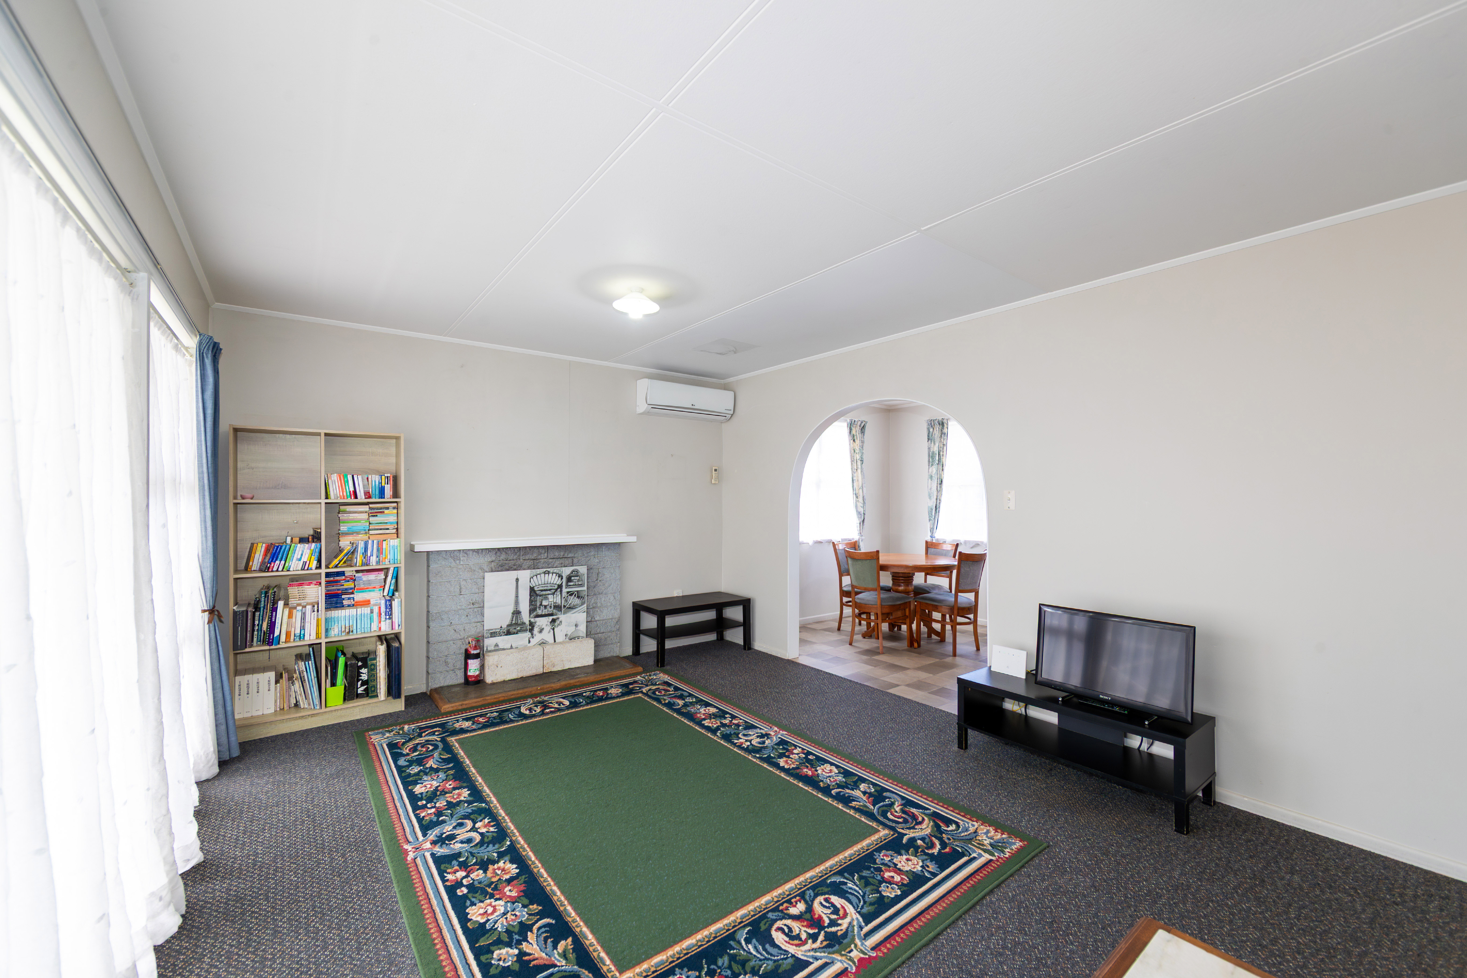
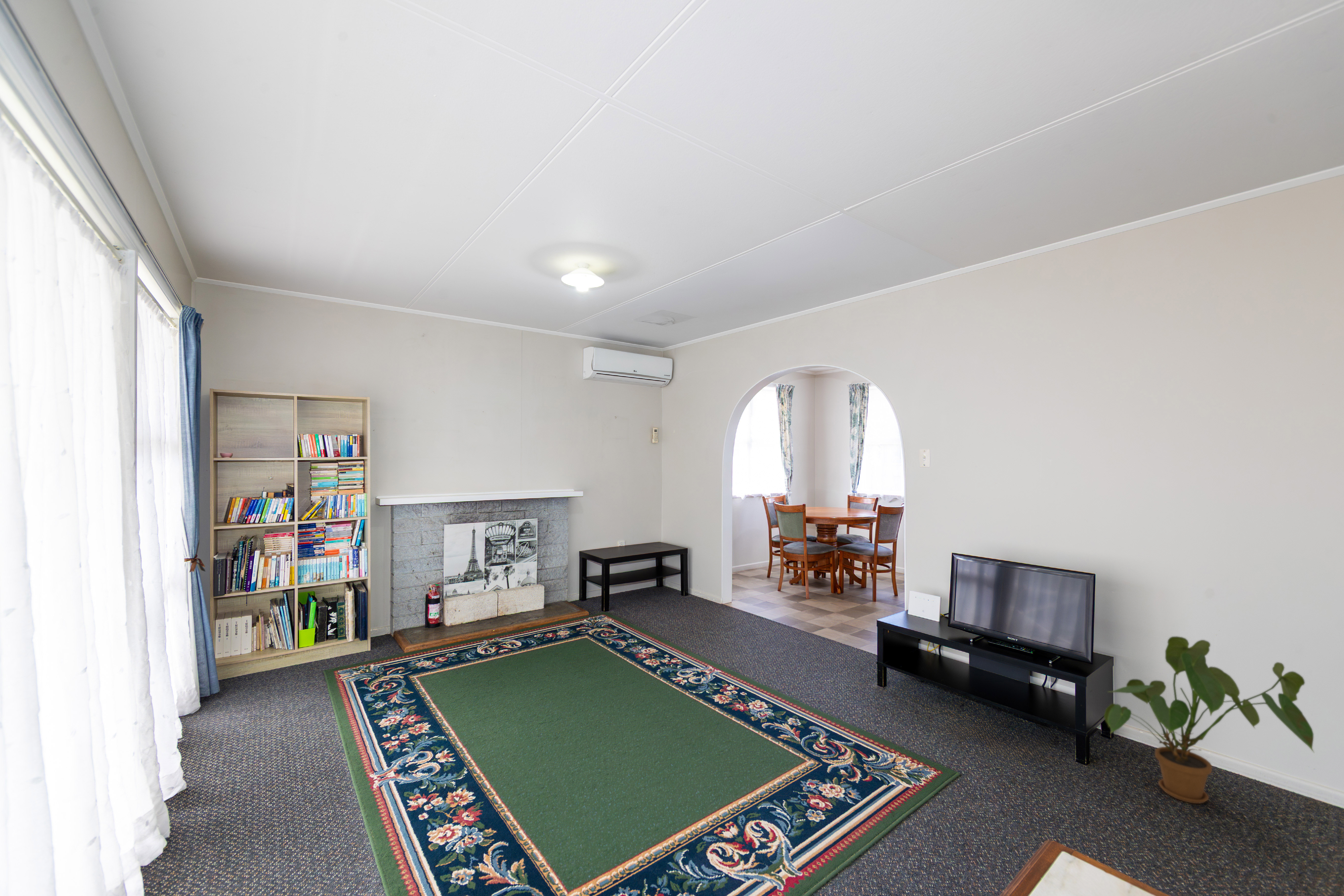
+ house plant (1201, 718)
